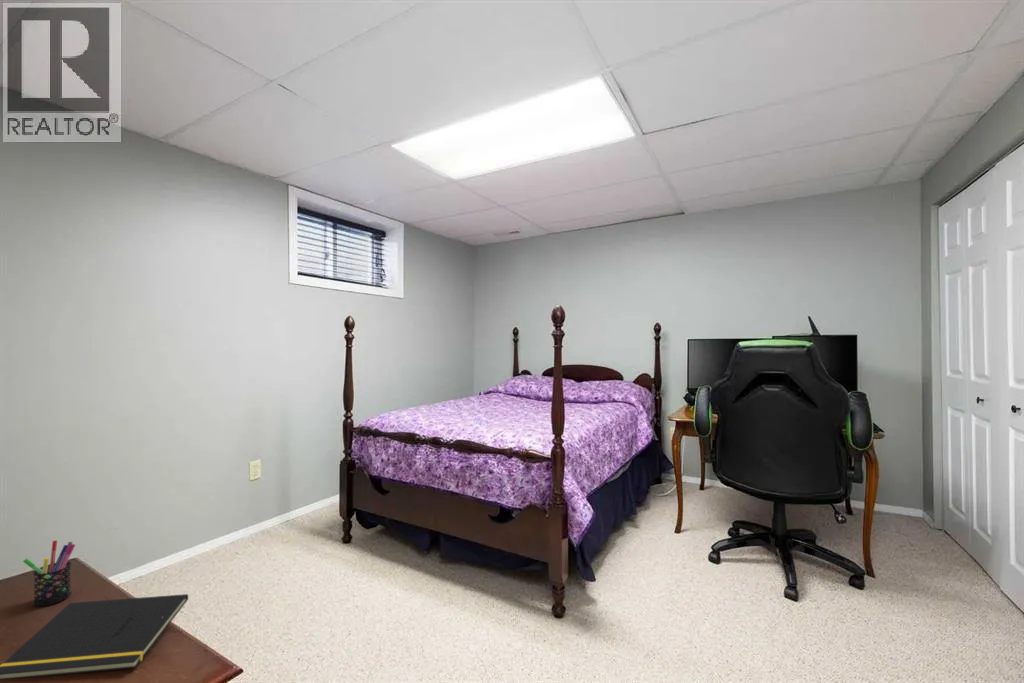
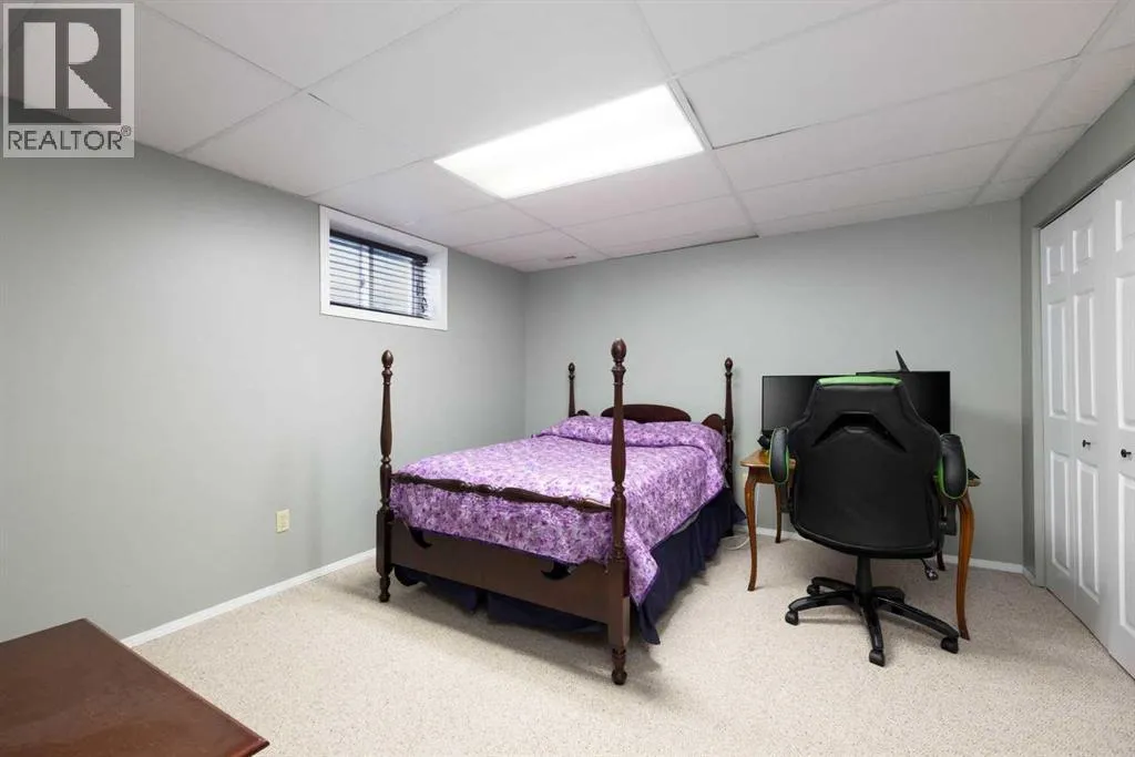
- notepad (100, 632)
- pen holder (48, 572)
